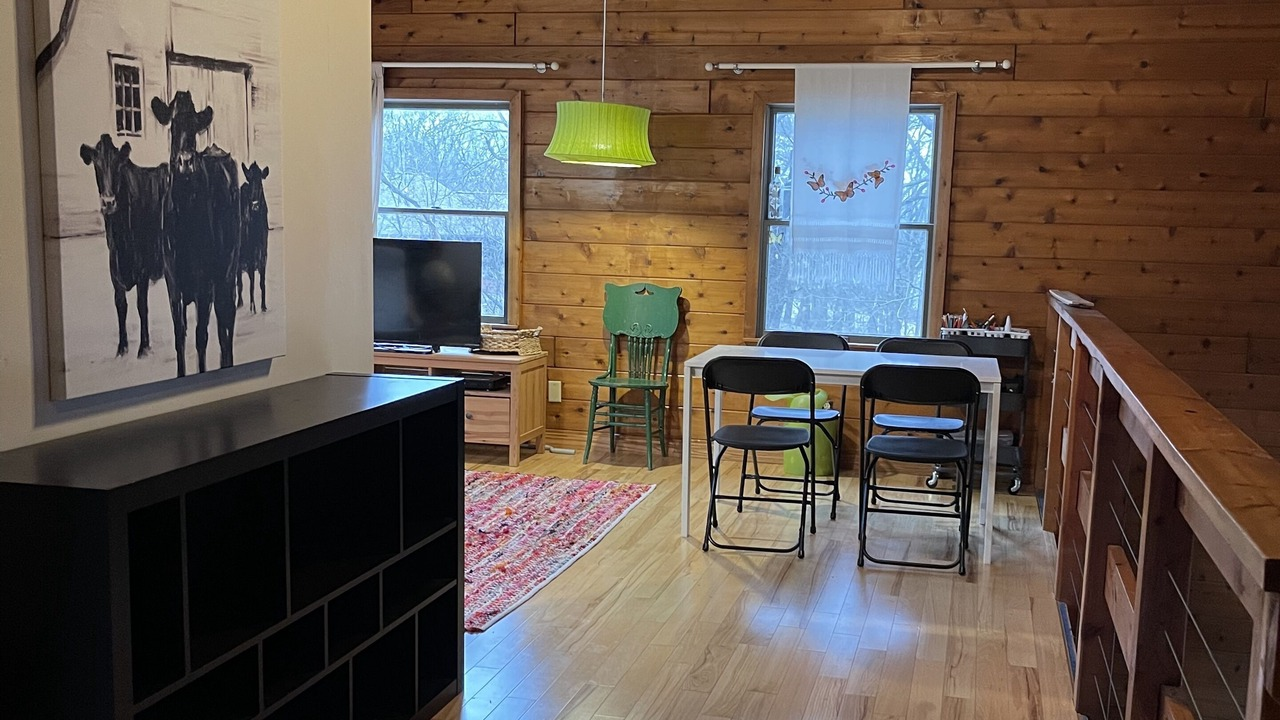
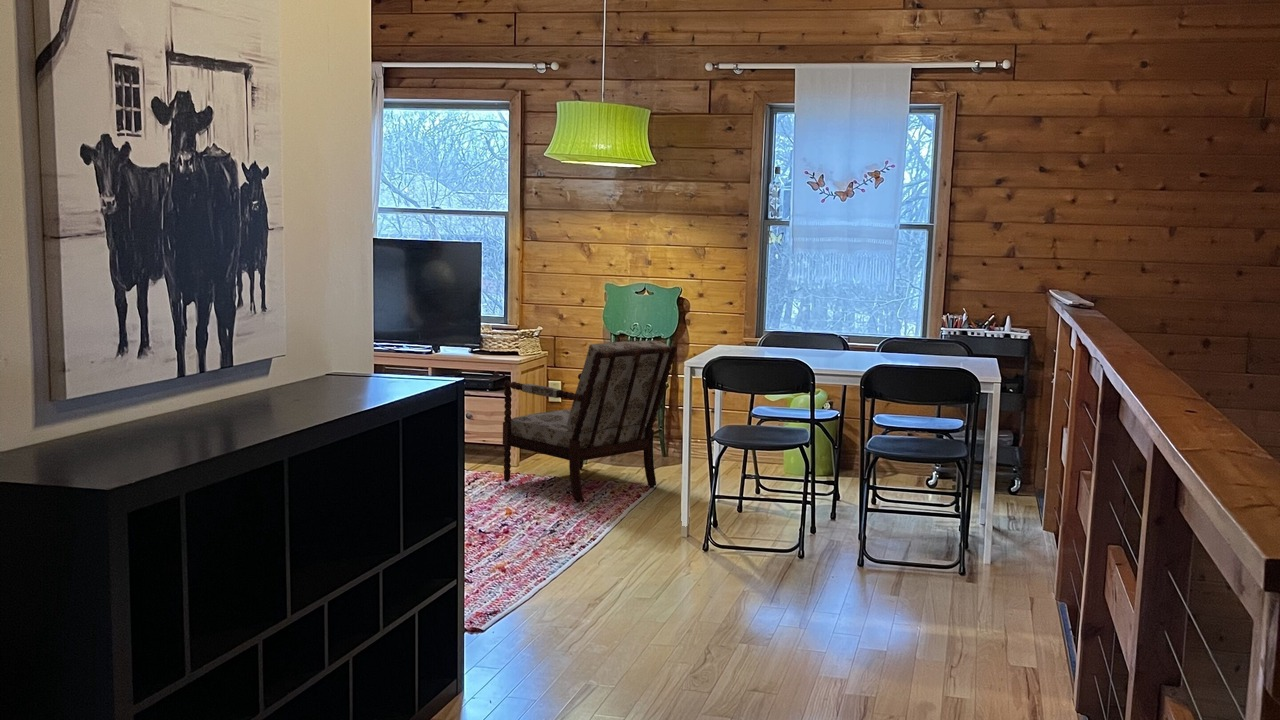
+ armchair (588, 412)
